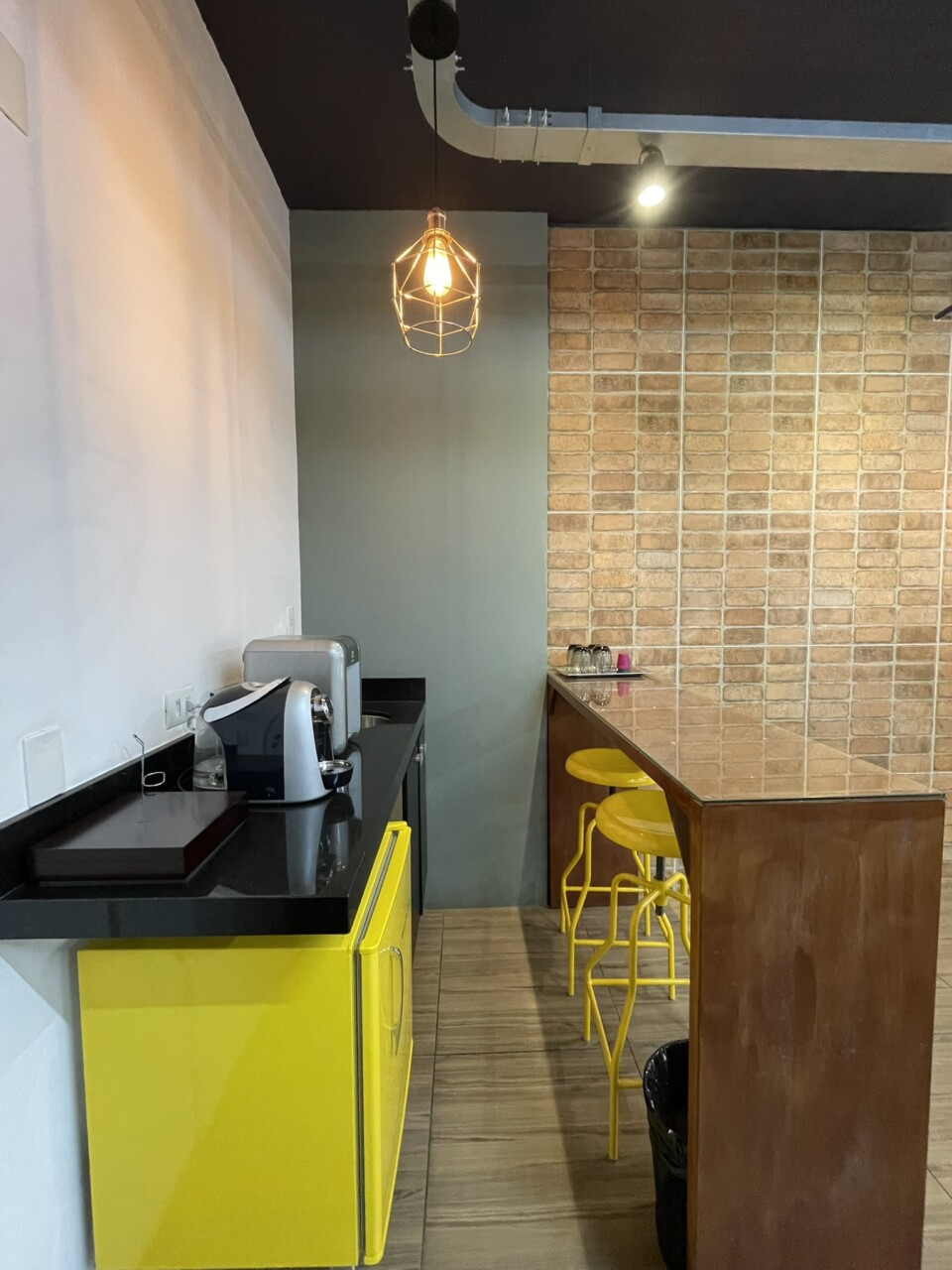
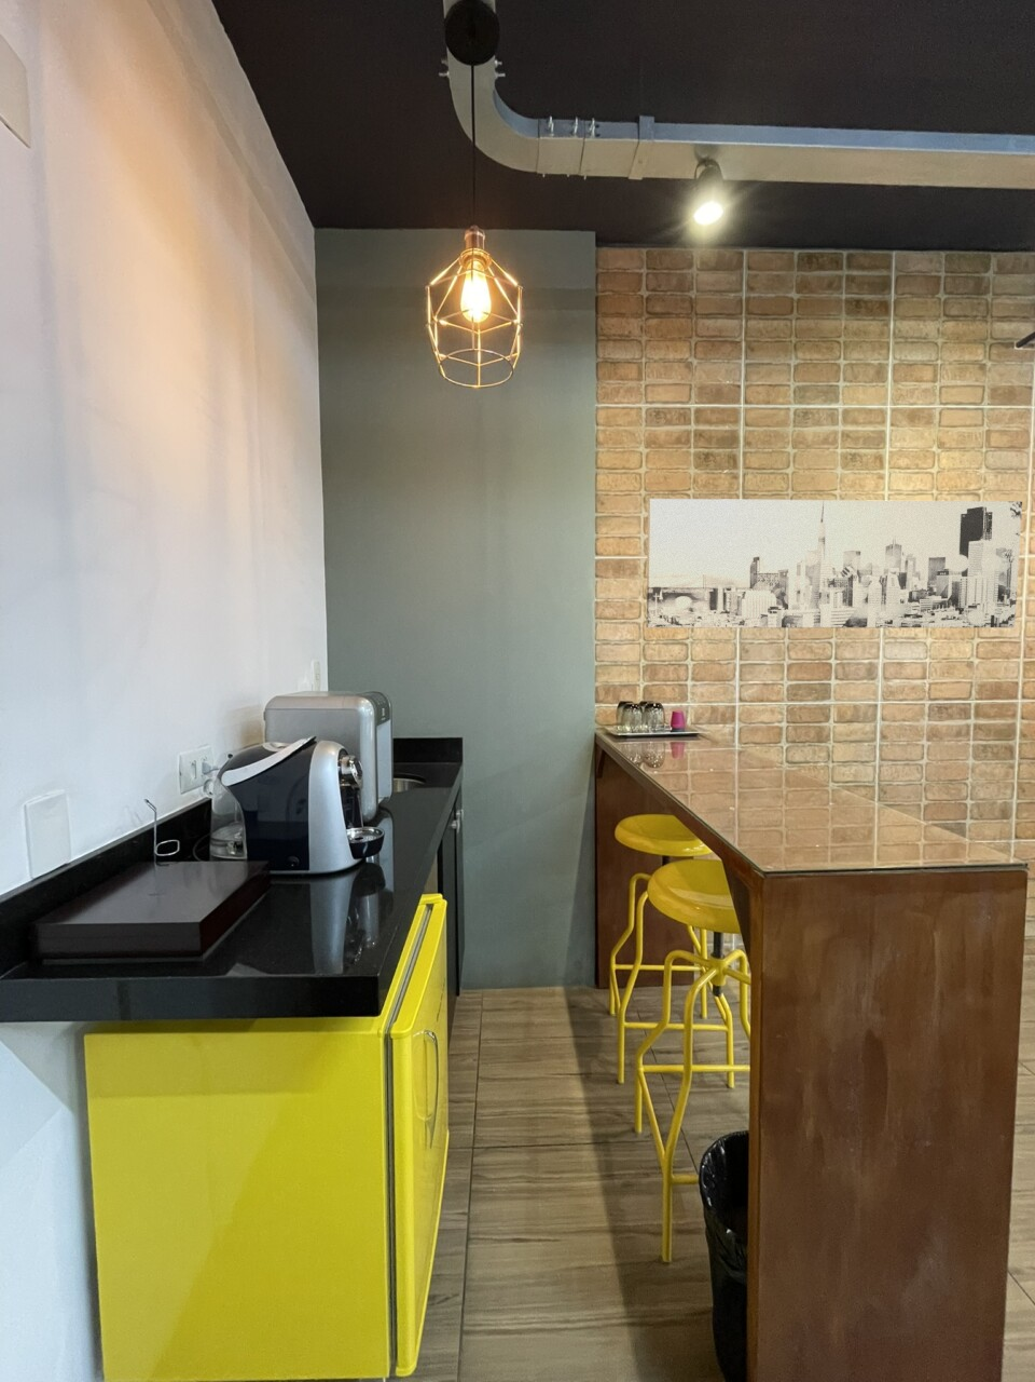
+ wall art (834, 565)
